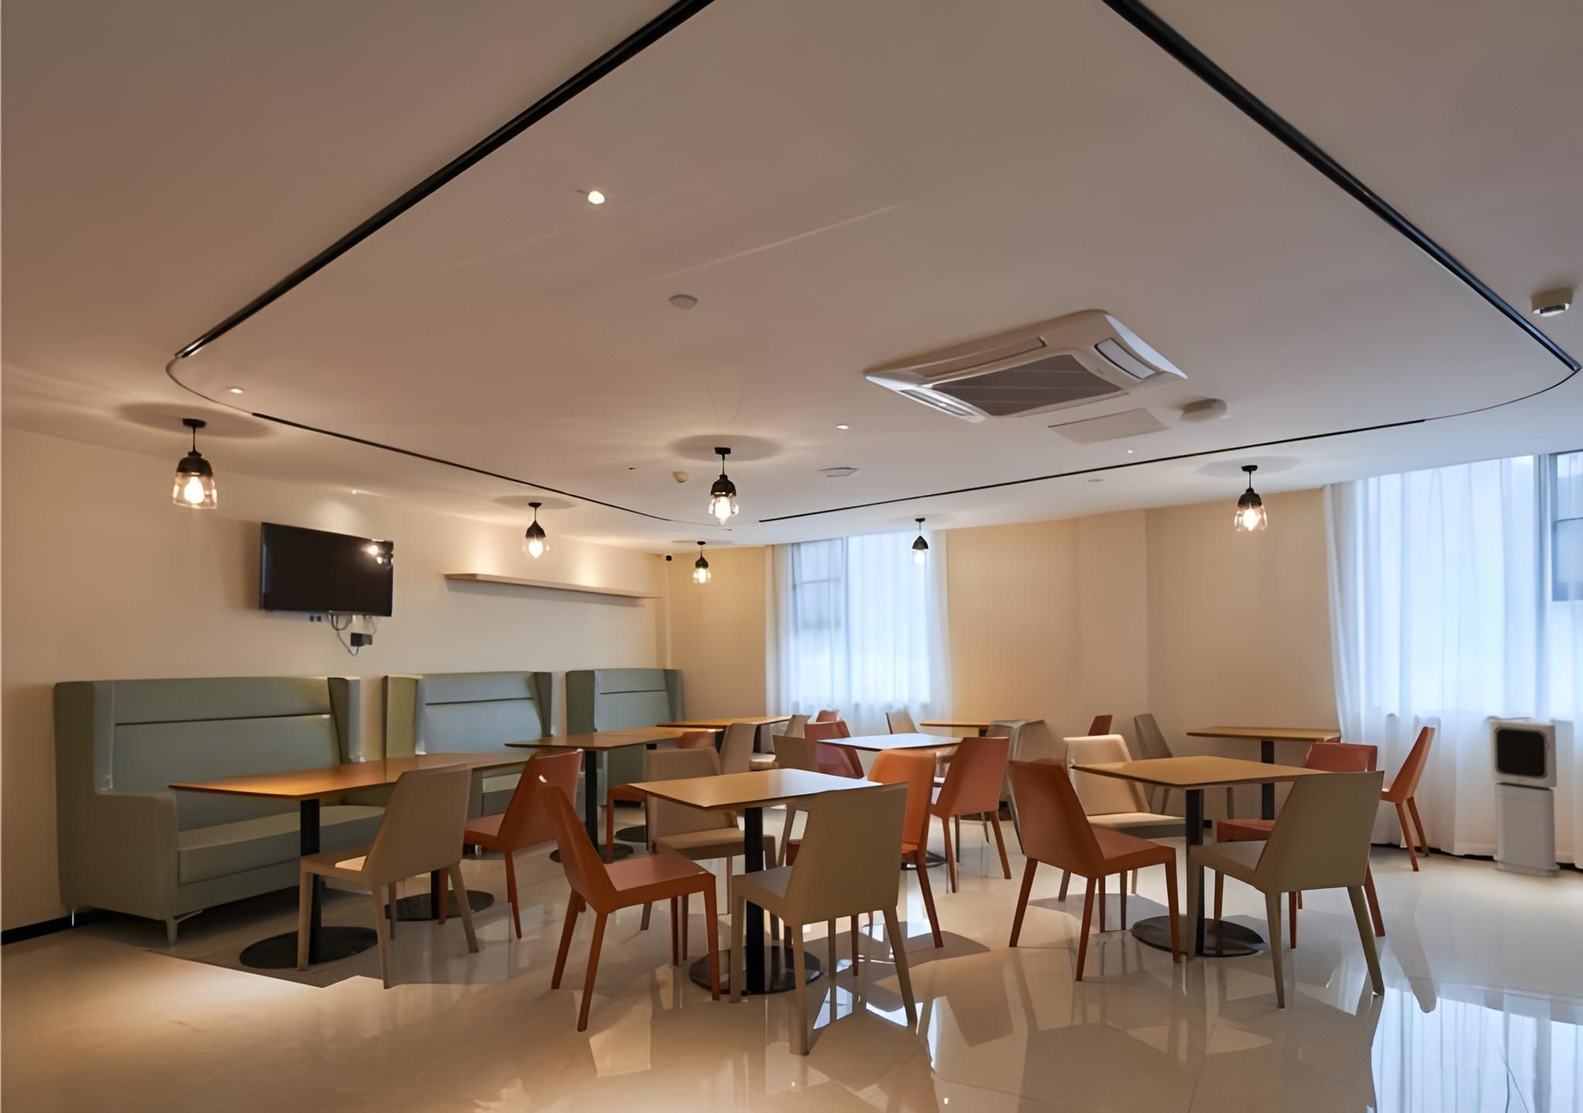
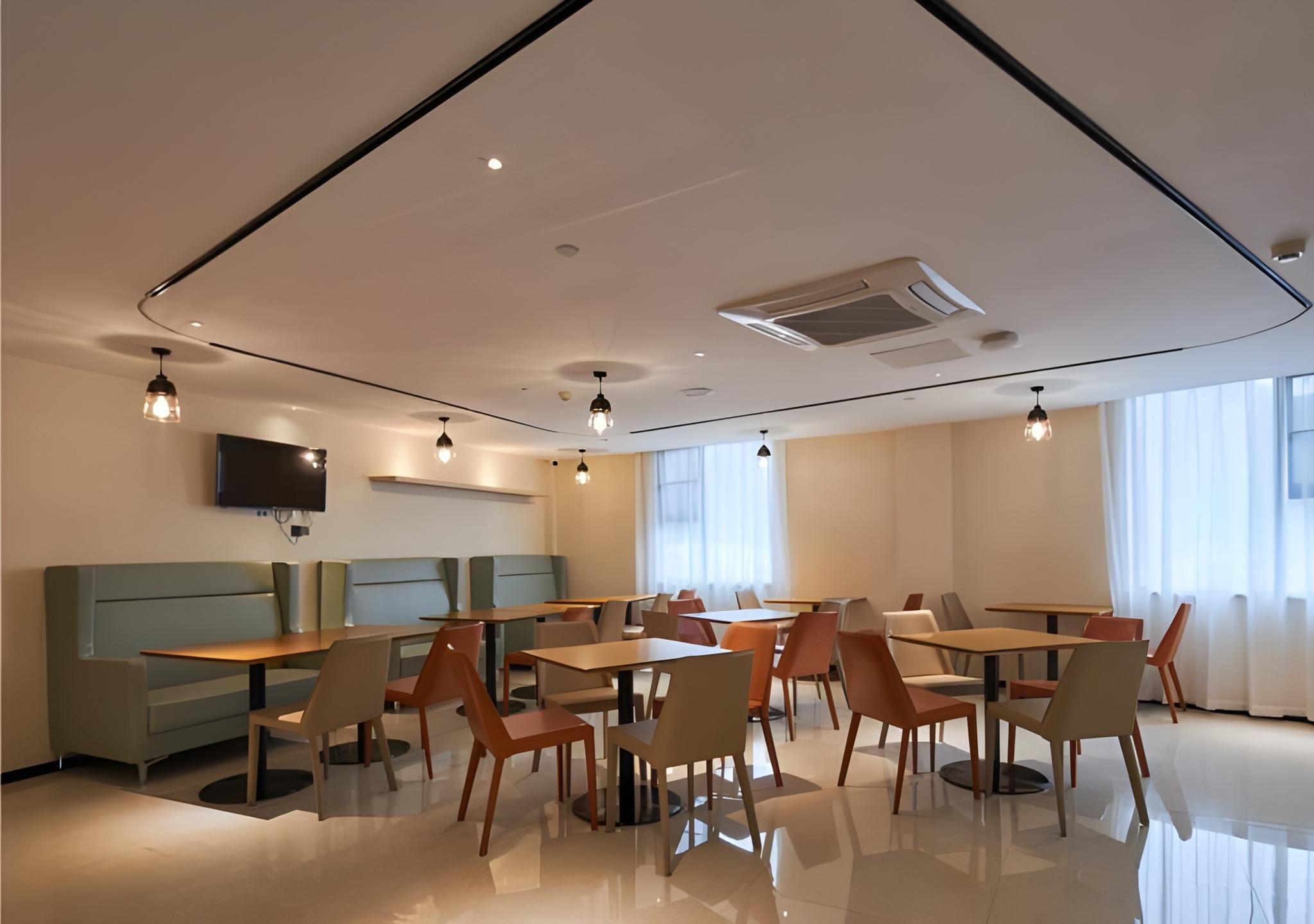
- air purifier (1526, 794)
